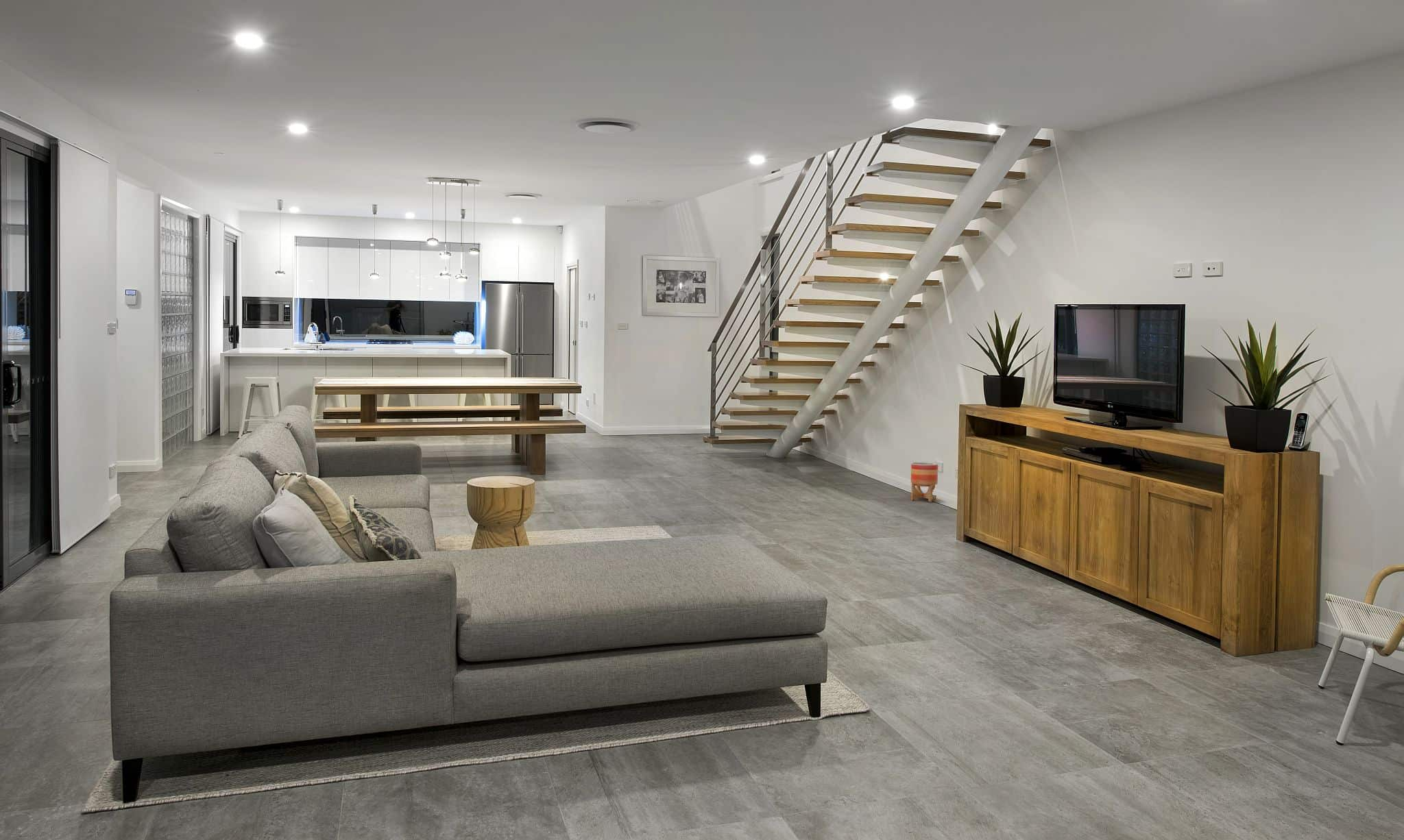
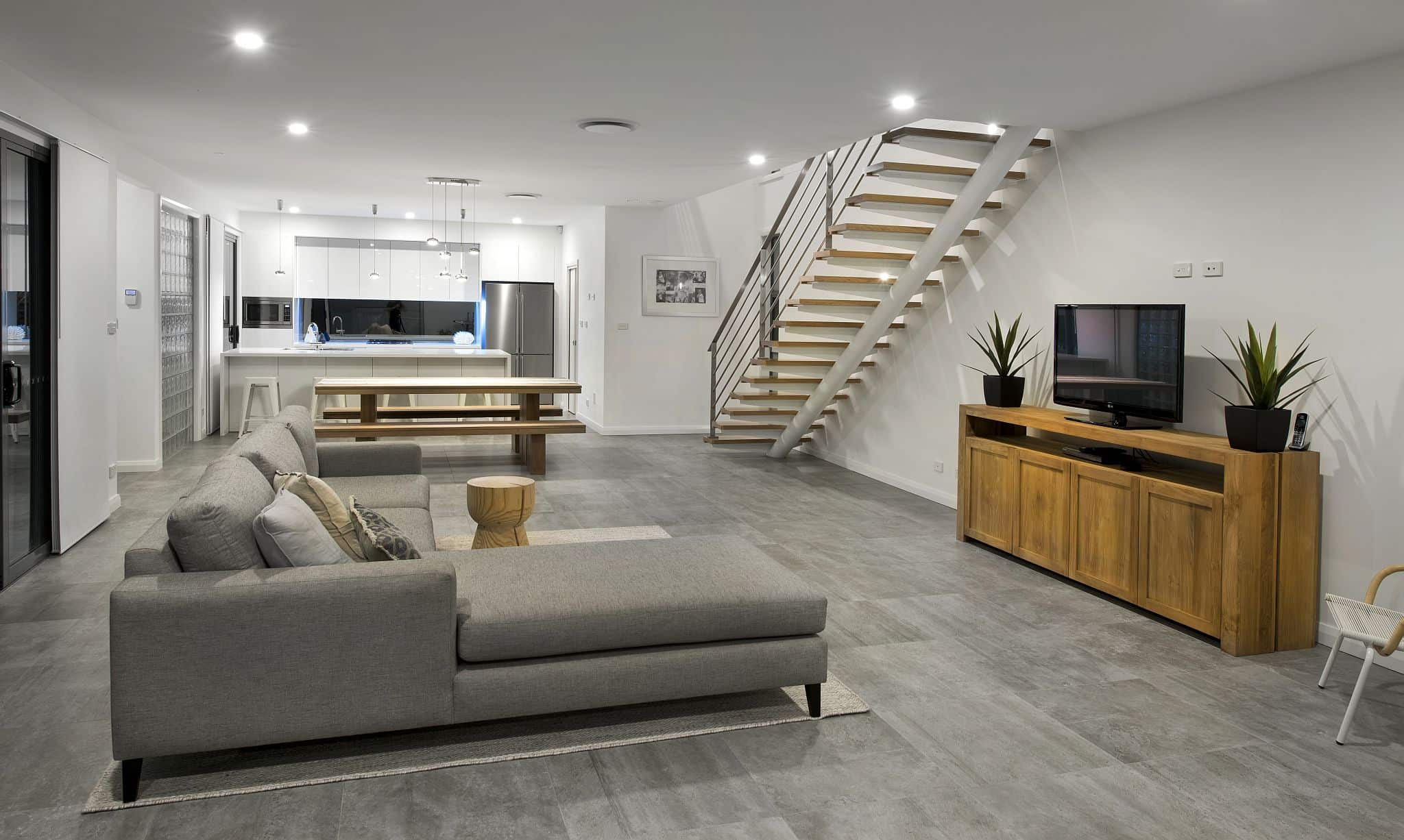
- planter (924, 482)
